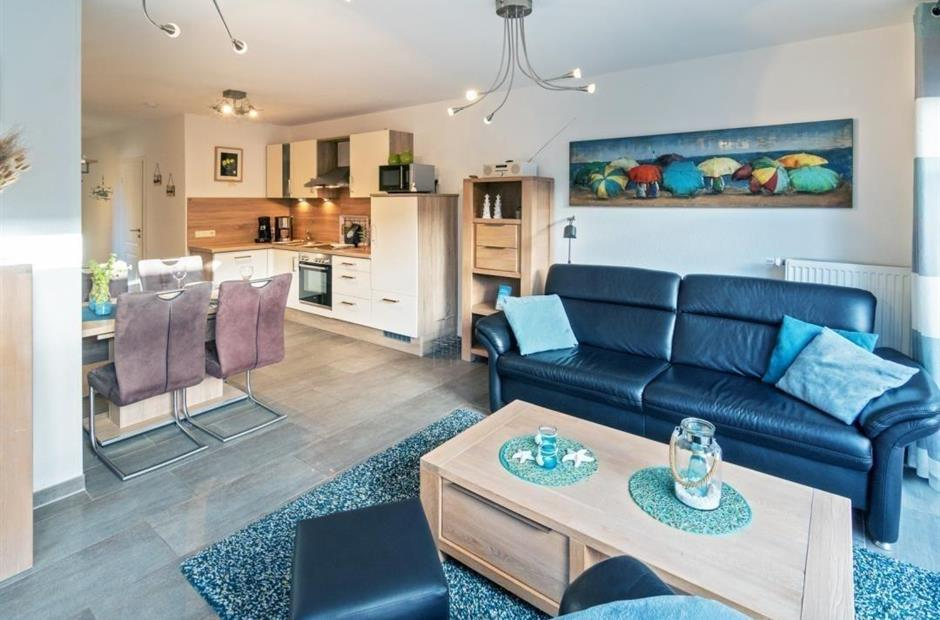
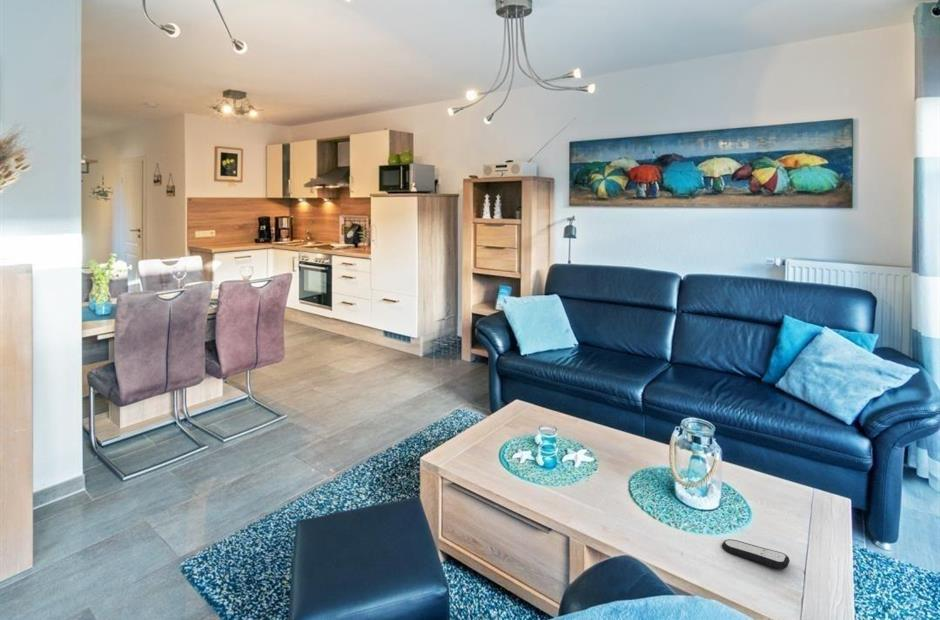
+ remote control (754, 552)
